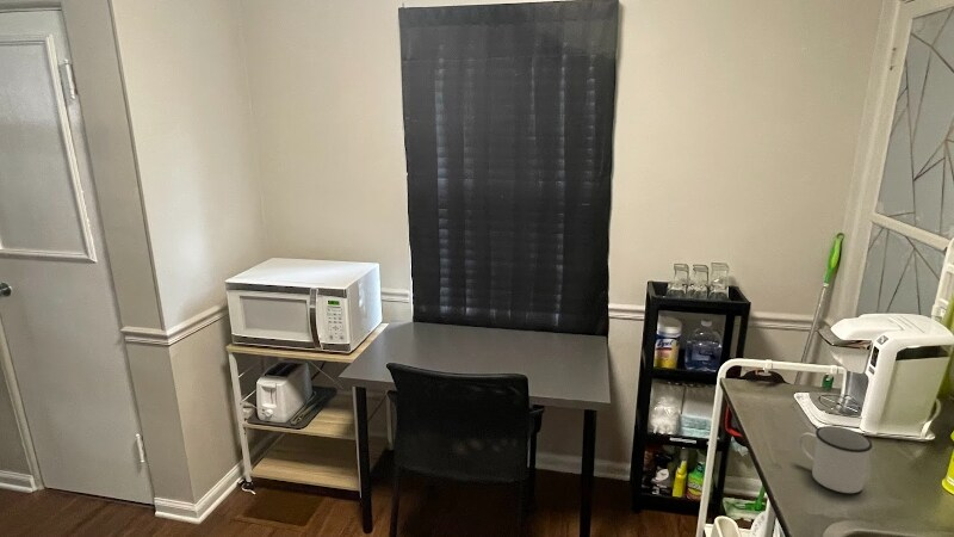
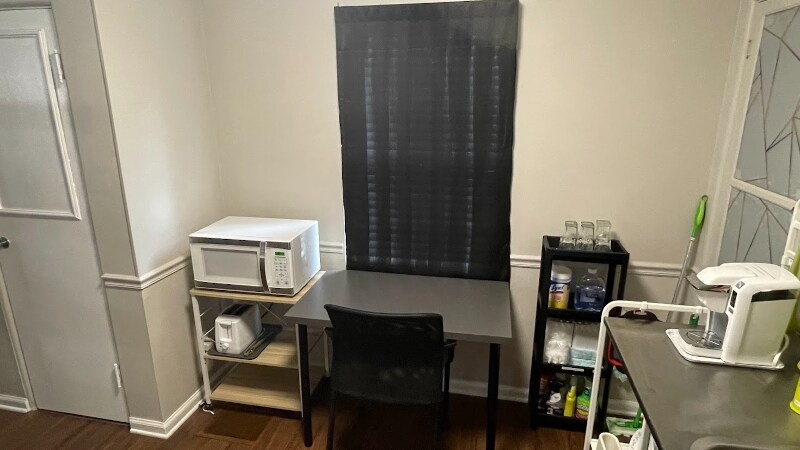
- mug (831, 456)
